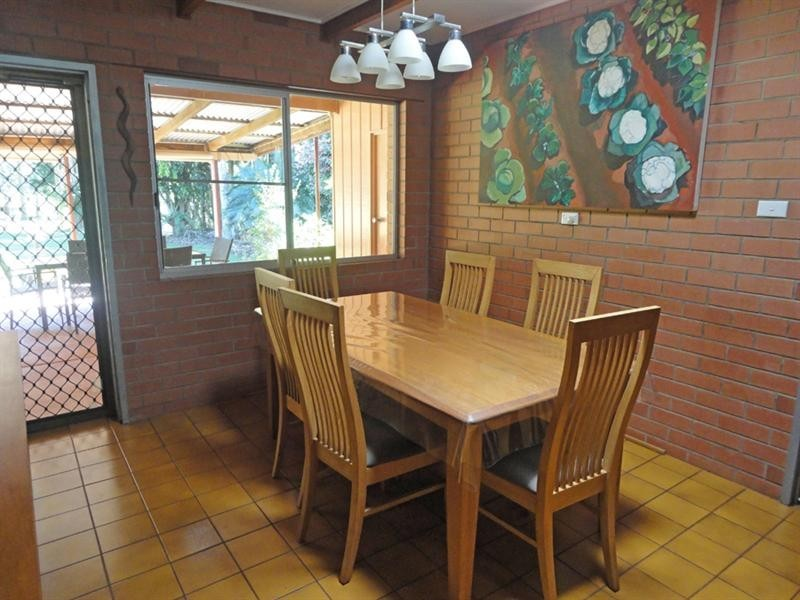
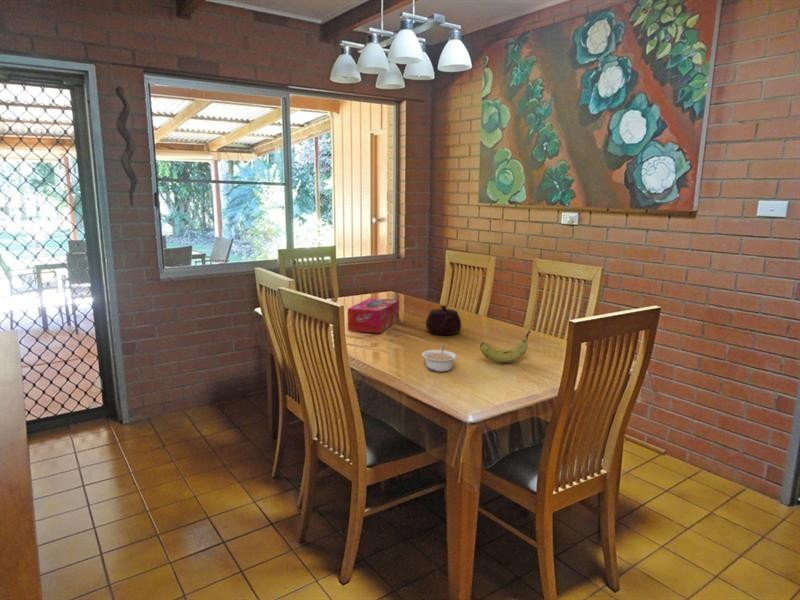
+ tissue box (374, 314)
+ teapot (443, 319)
+ fruit (505, 350)
+ legume (438, 359)
